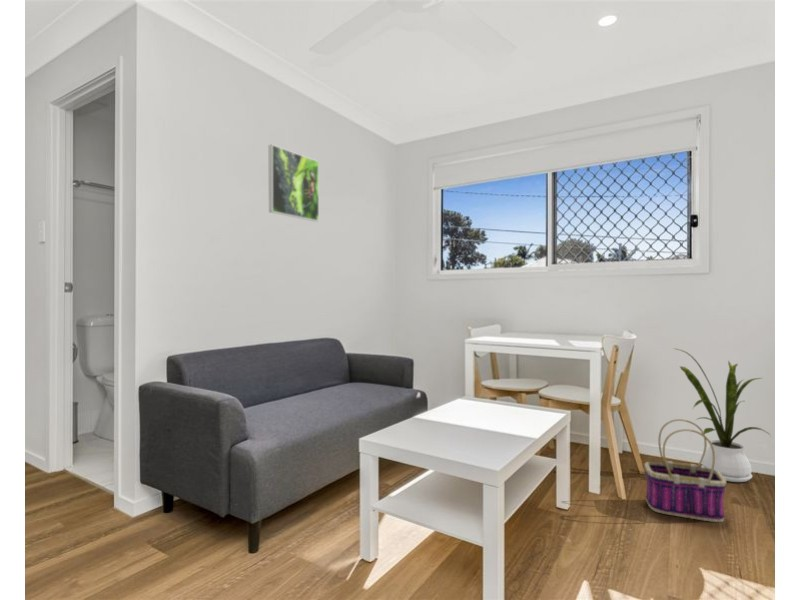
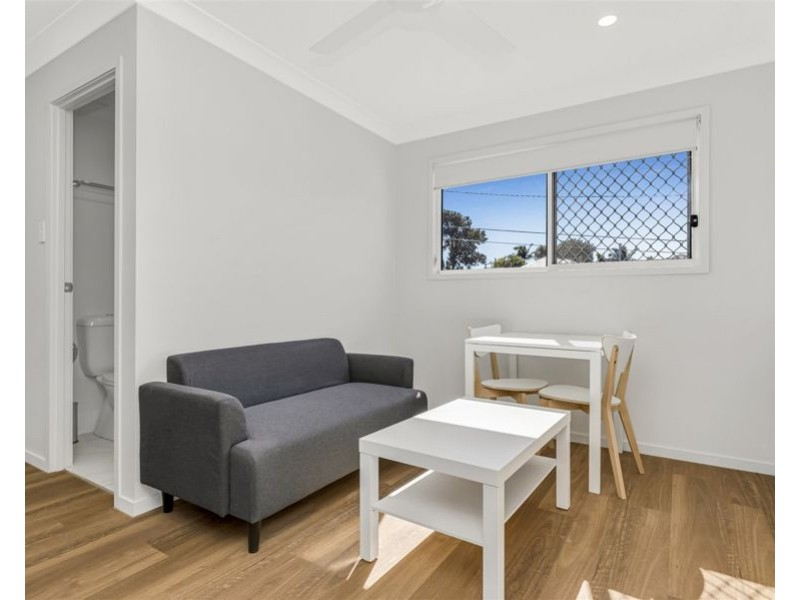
- house plant (719, 411)
- basket (683, 467)
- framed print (295, 185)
